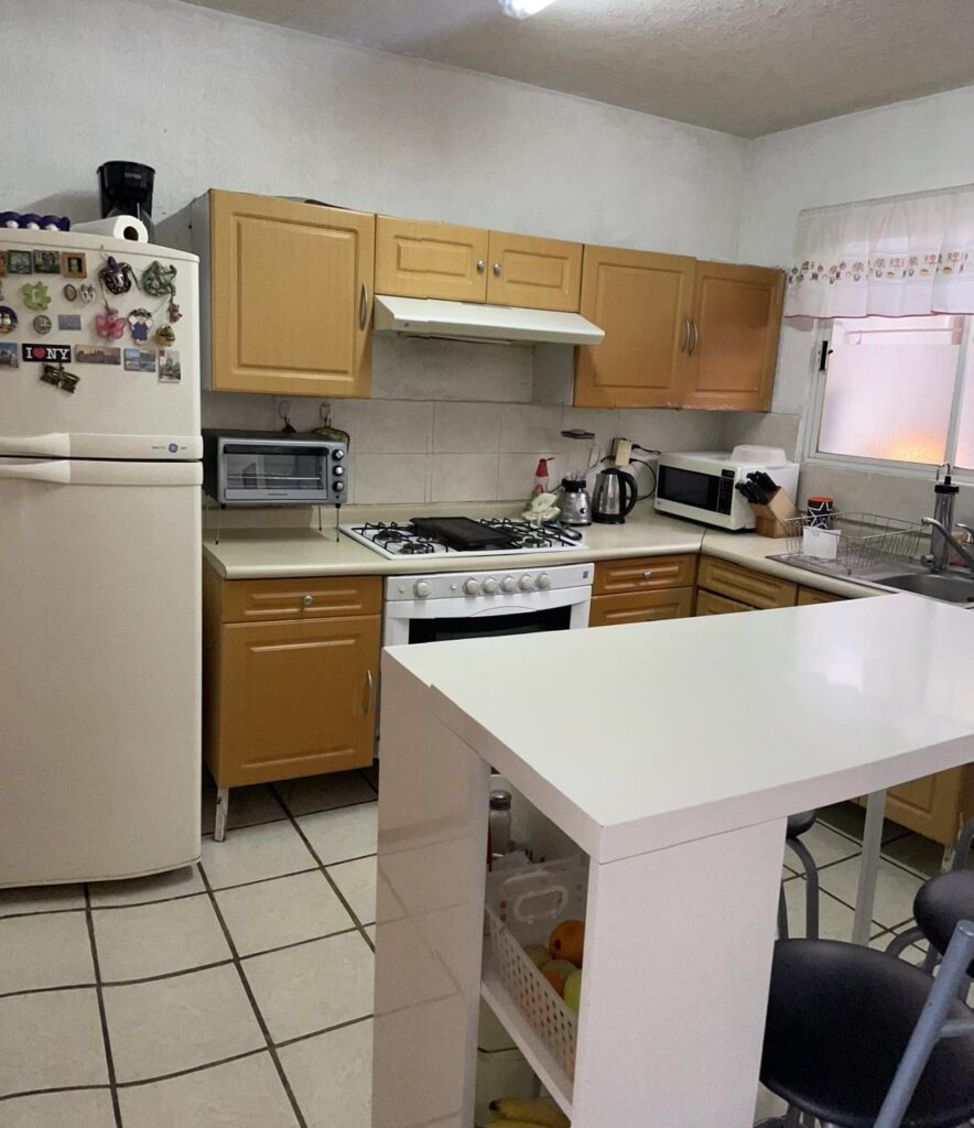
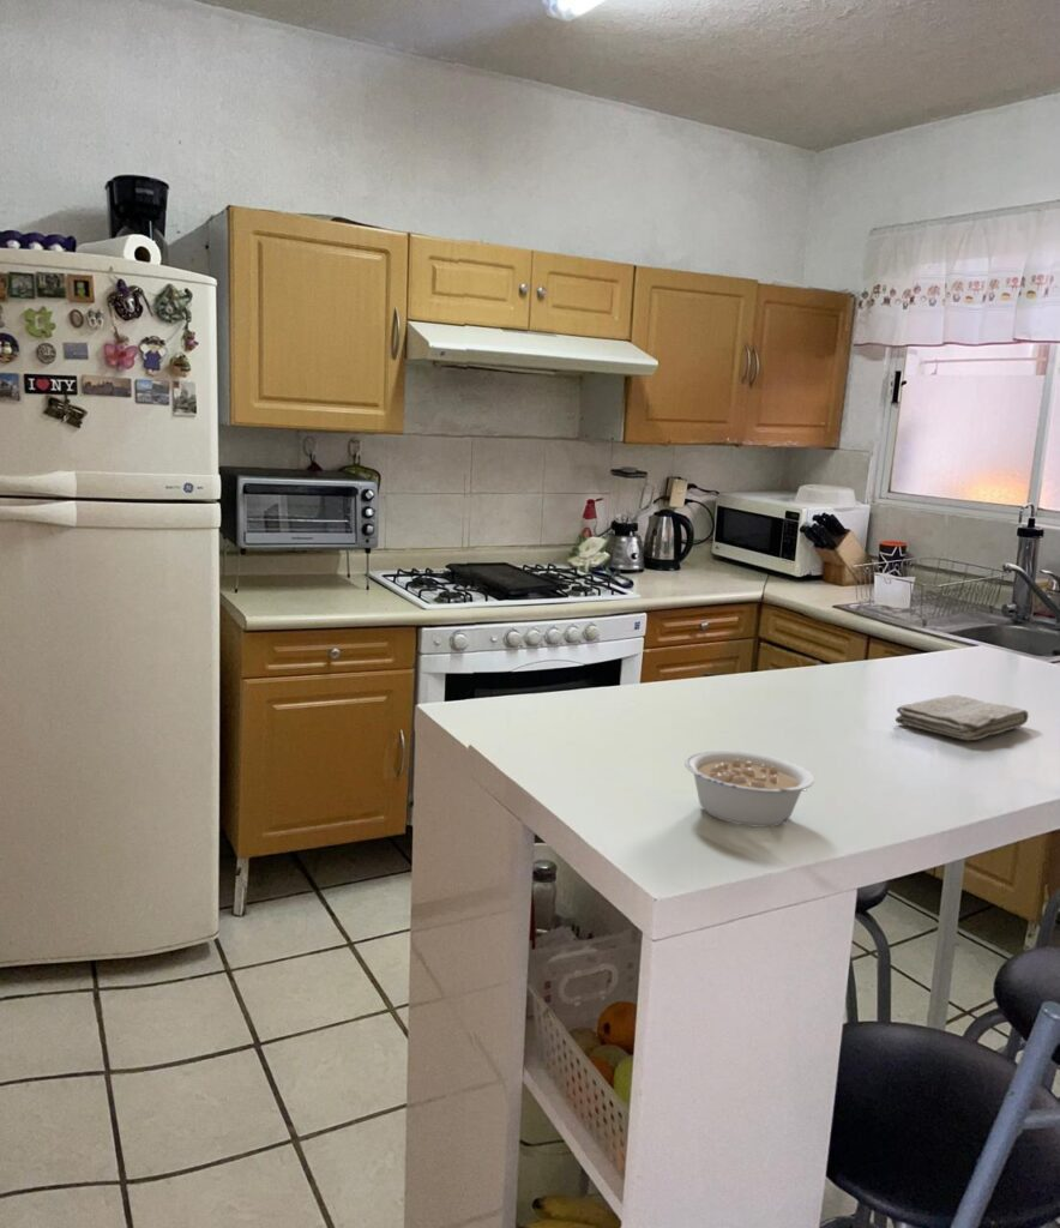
+ legume (751, 787)
+ washcloth (960, 714)
